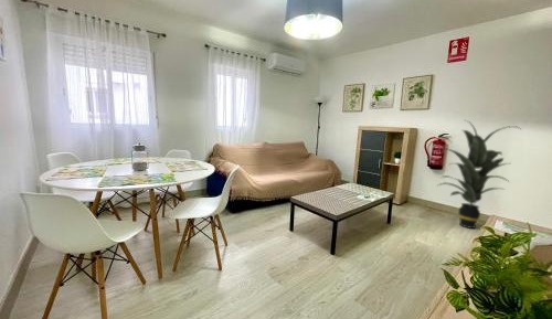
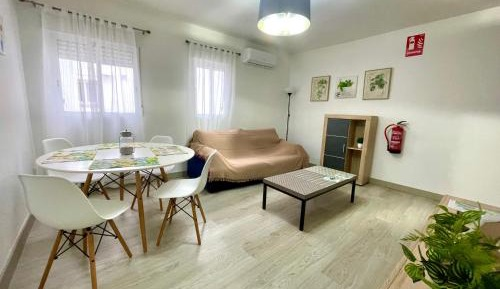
- indoor plant (470, 173)
